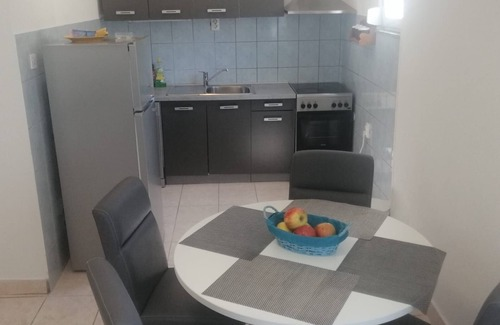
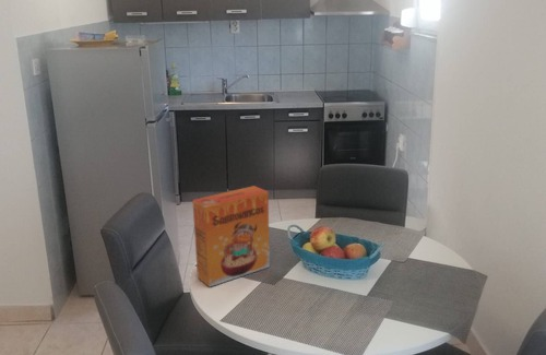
+ cereal box (233, 234)
